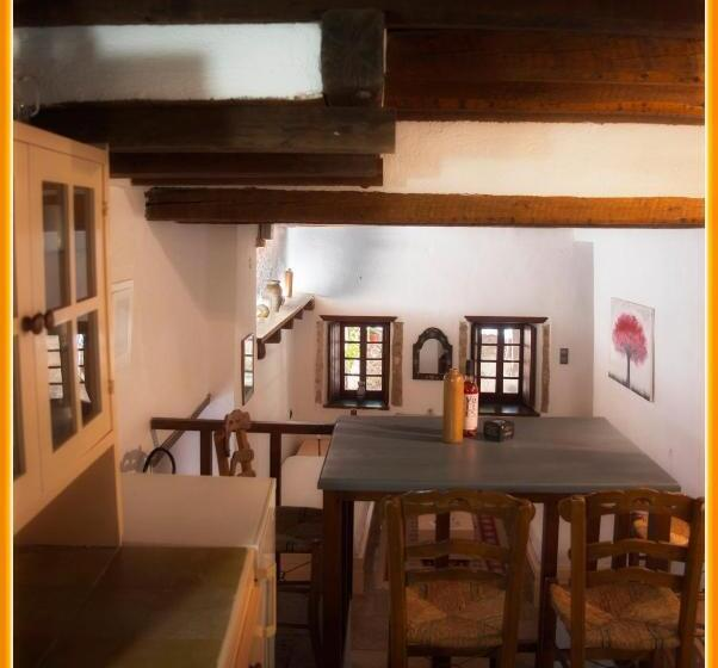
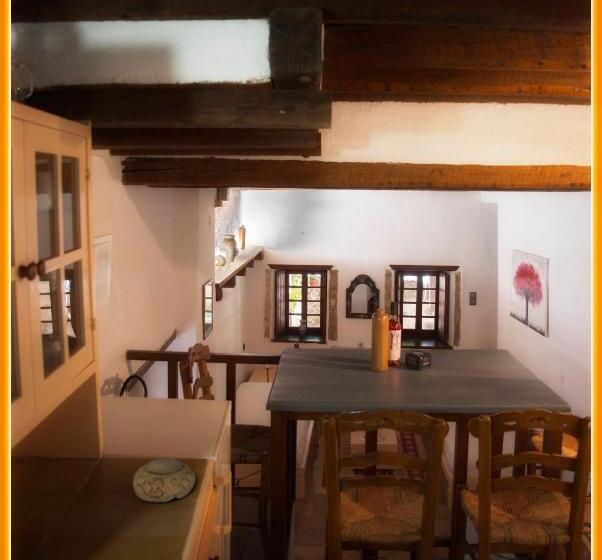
+ bowl (164, 476)
